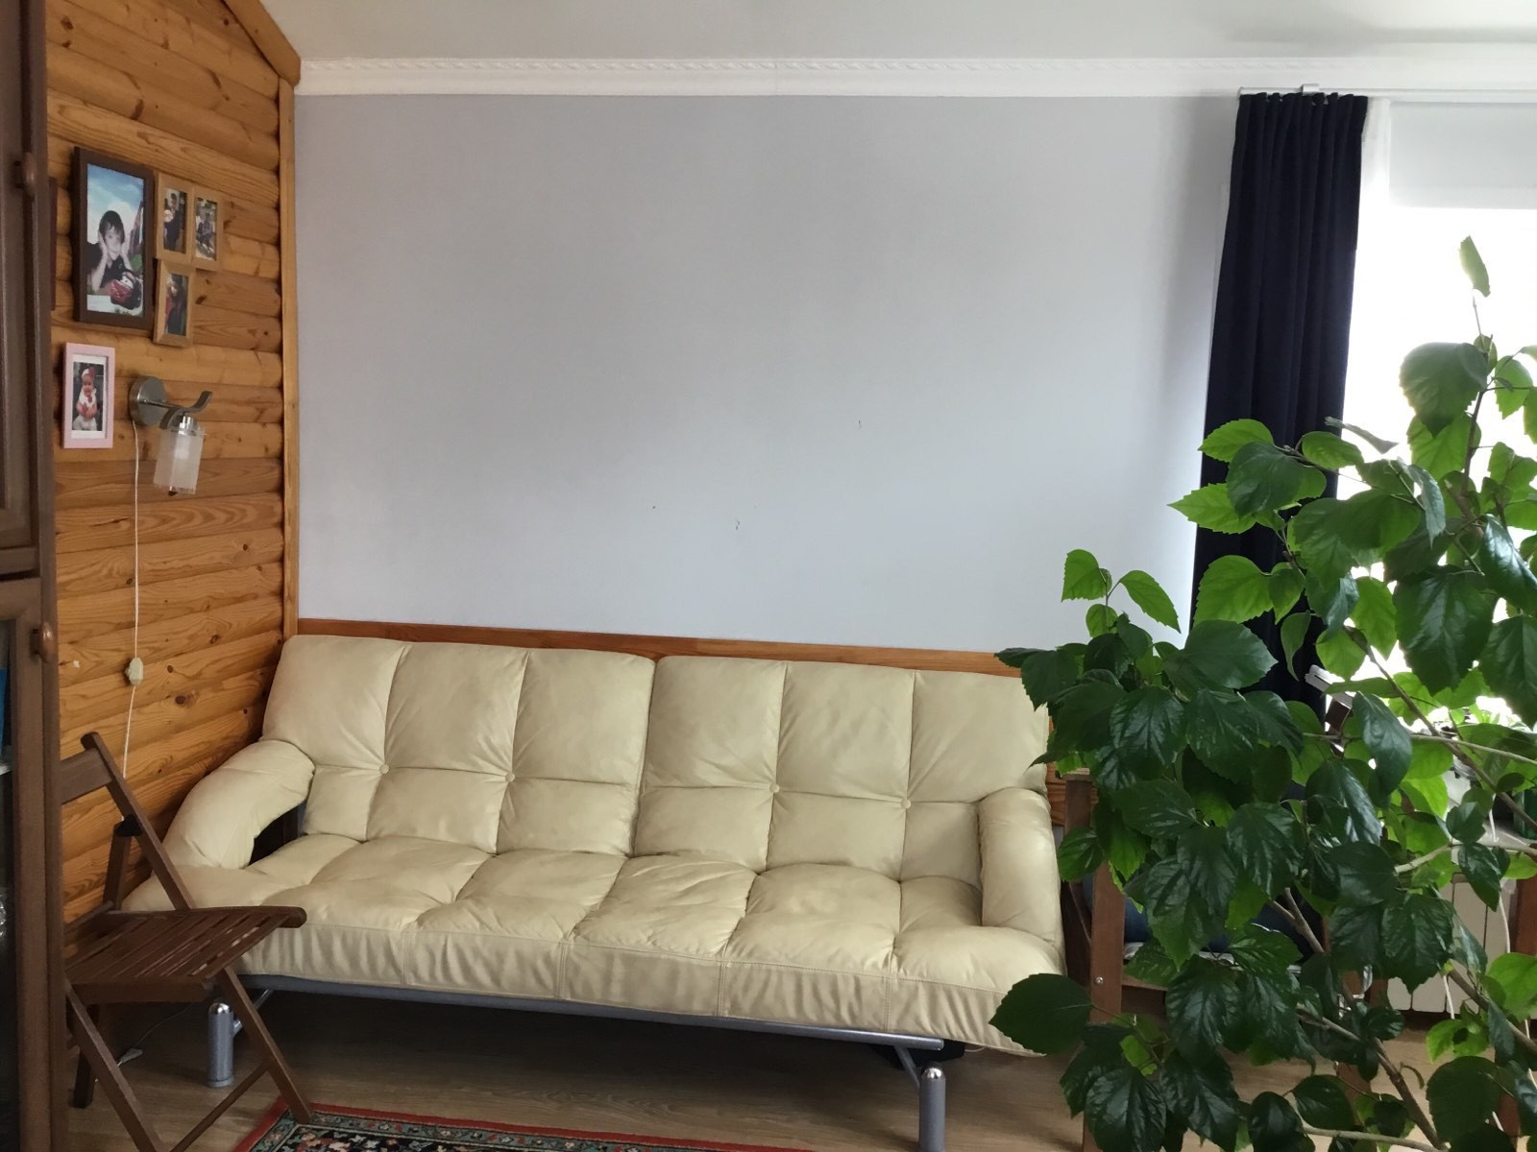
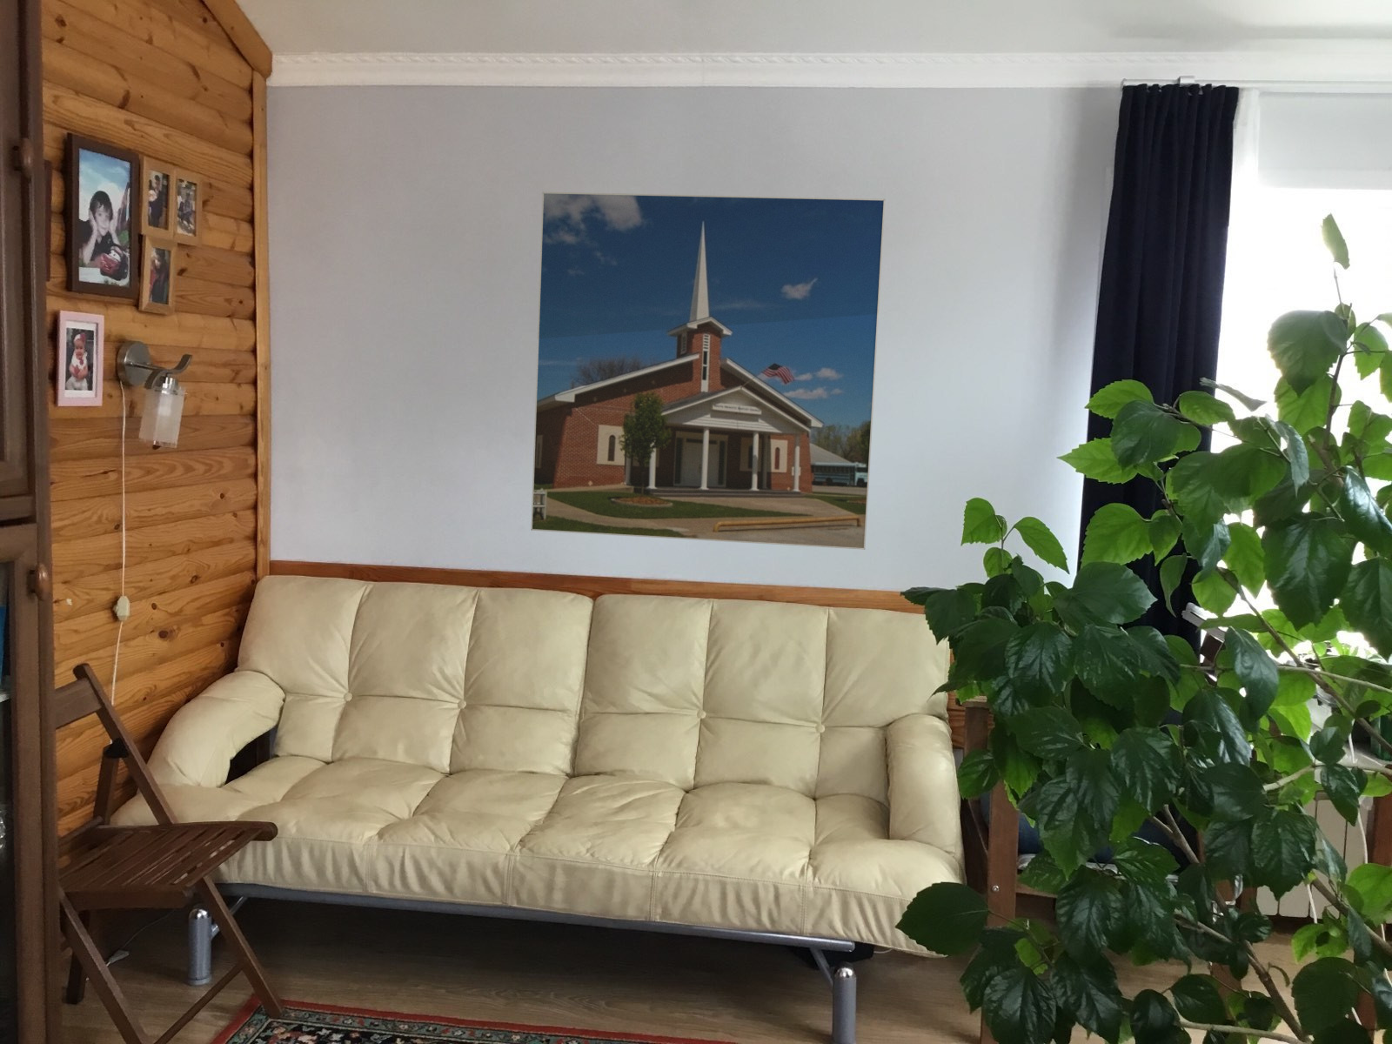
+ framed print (703, 370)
